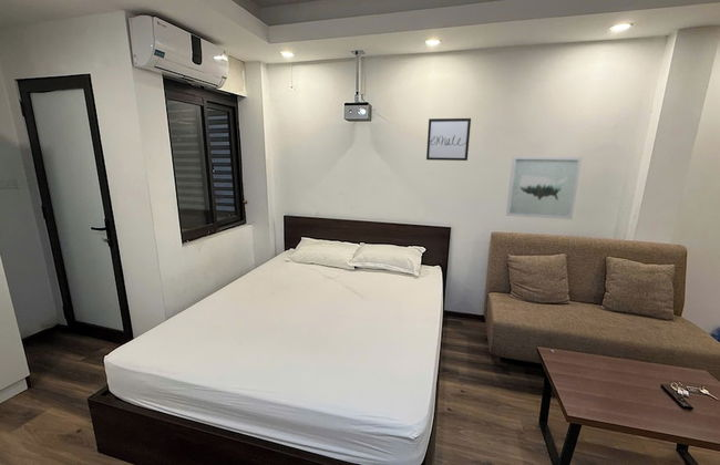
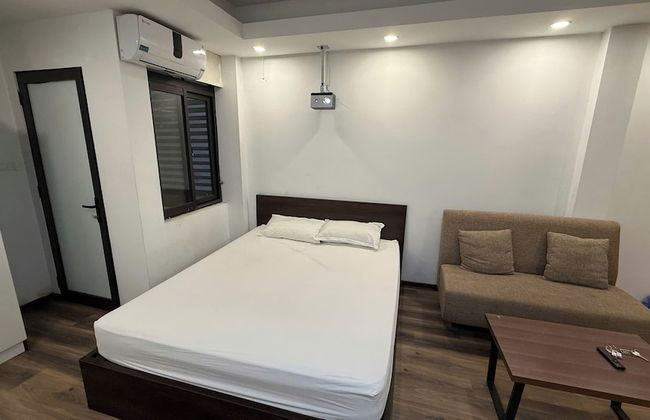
- wall art (542, 187)
- wall art (448, 140)
